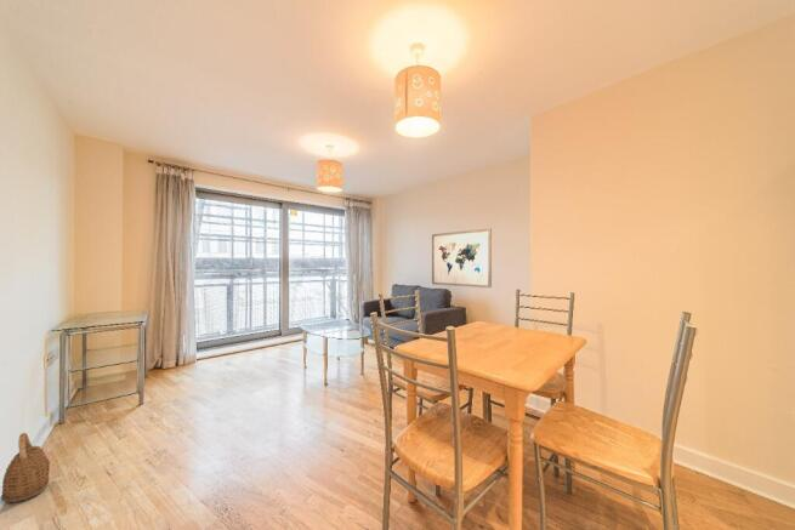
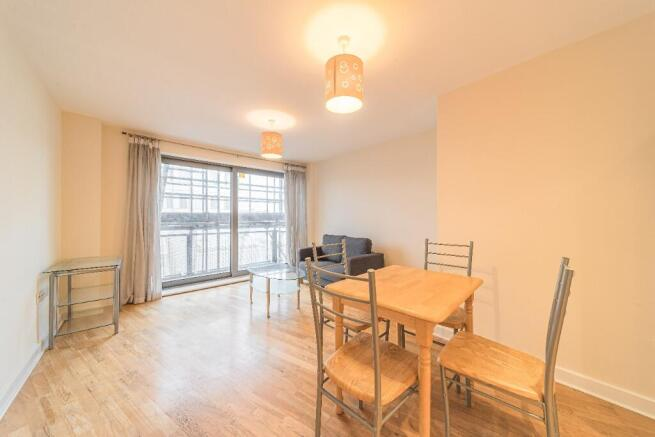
- basket (25, 462)
- wall art (459, 258)
